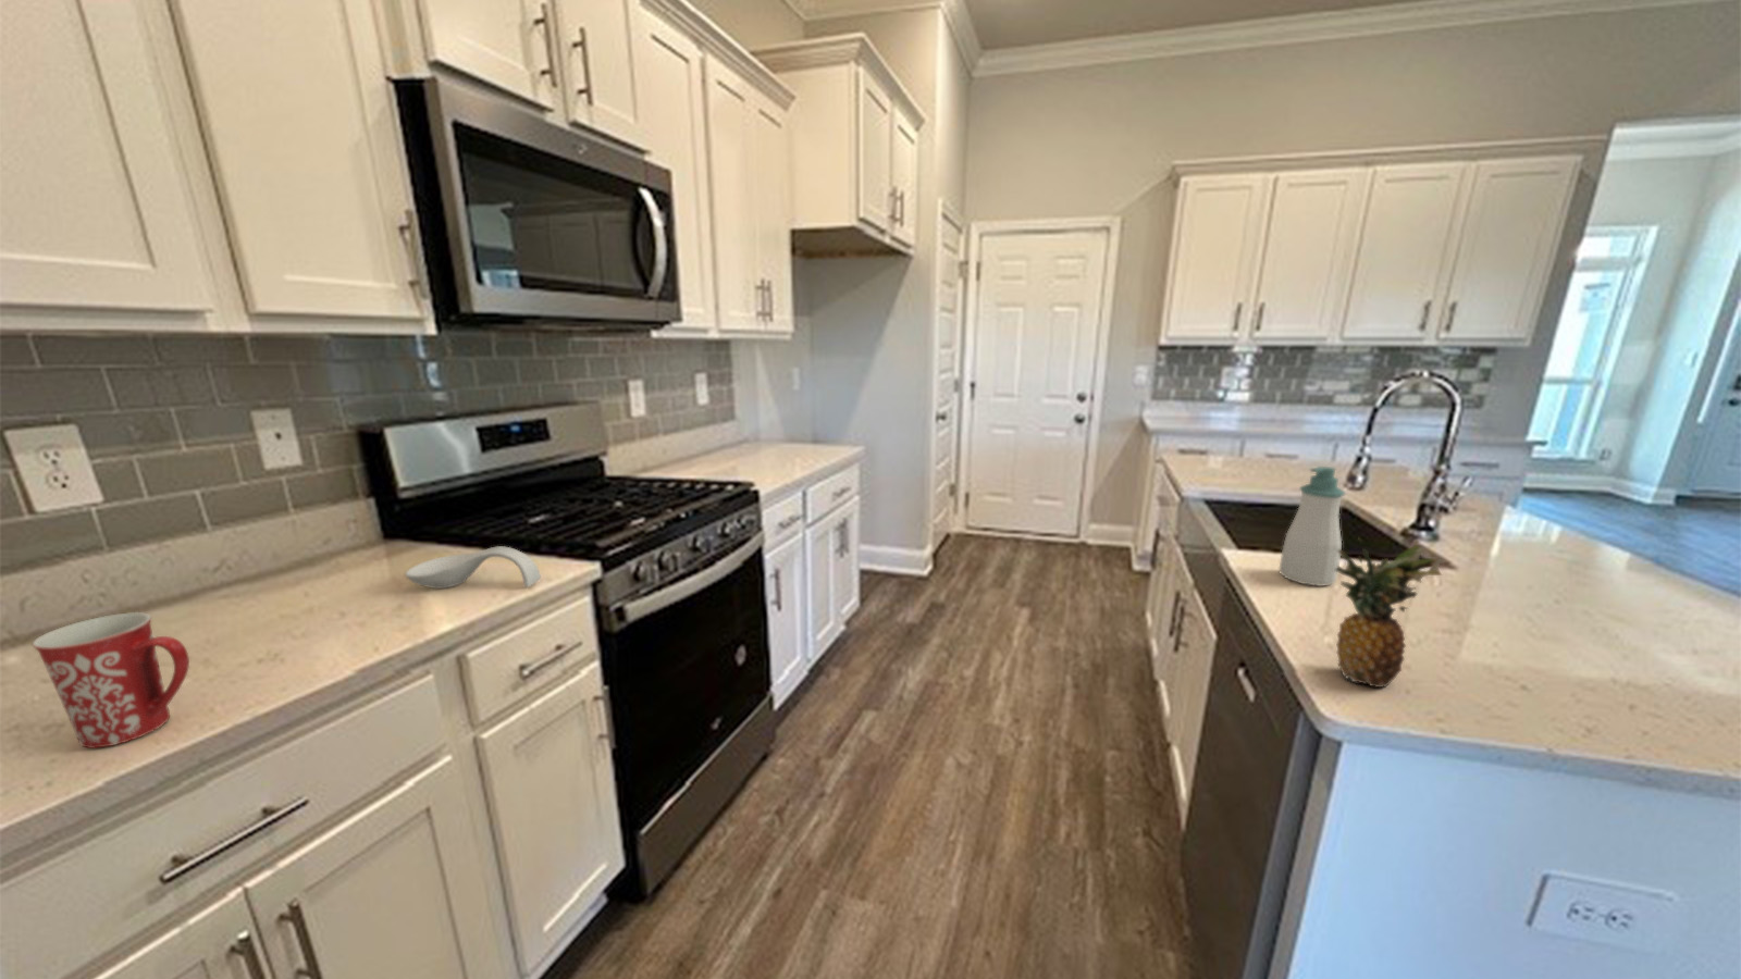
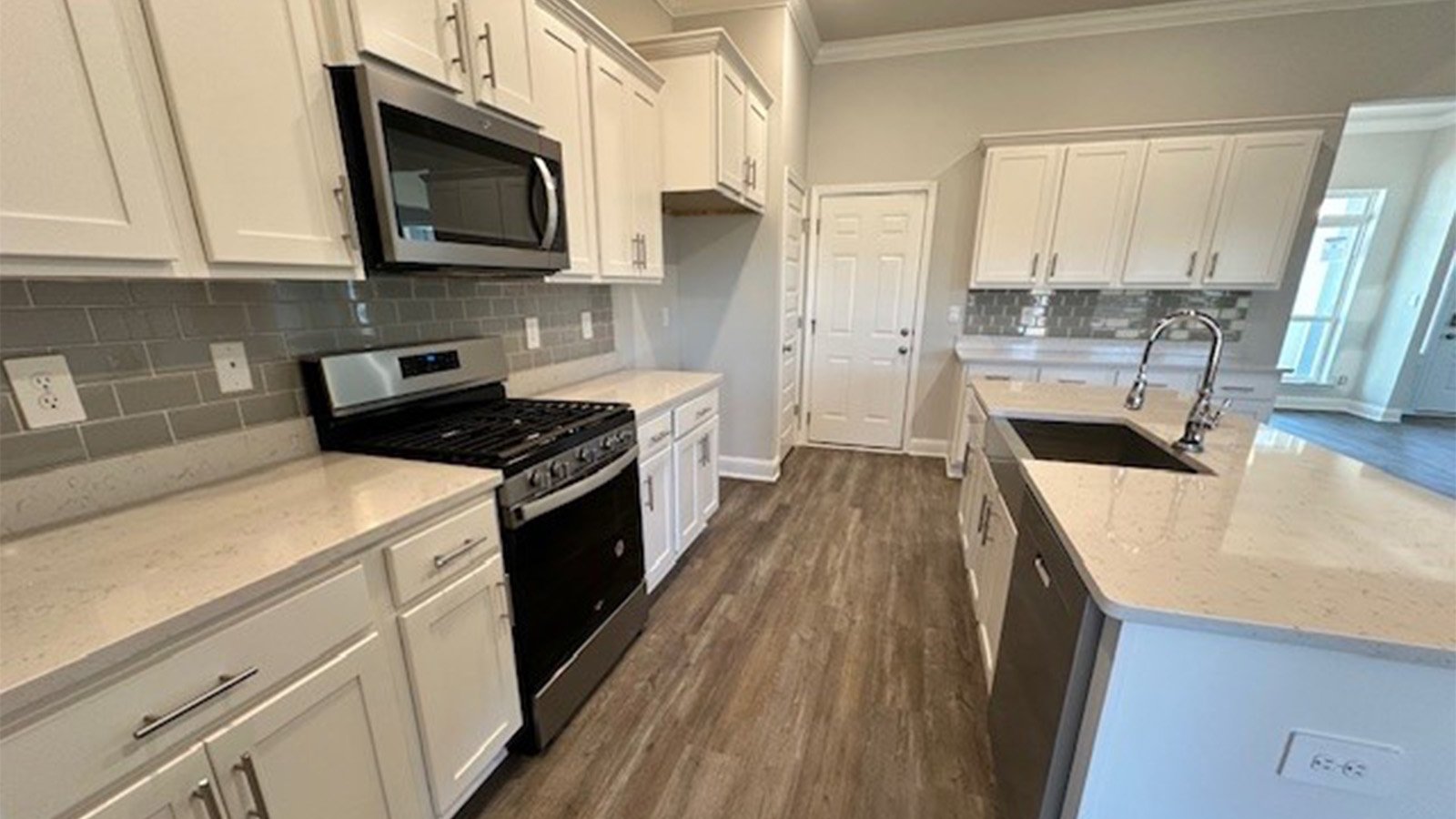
- soap bottle (1315, 524)
- spoon rest (474, 565)
- mug (127, 680)
- fruit (1379, 613)
